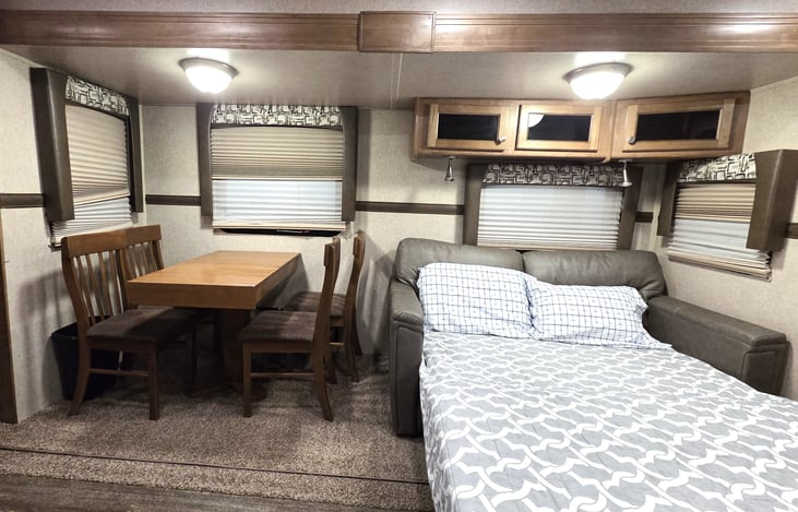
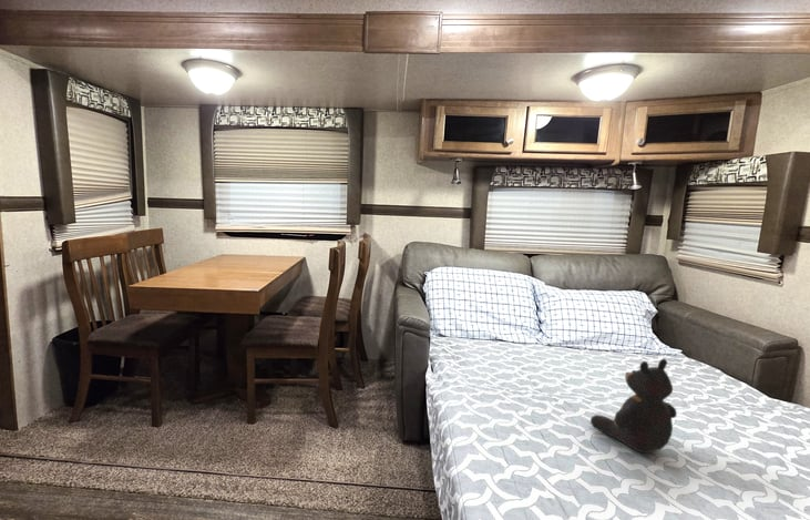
+ teddy bear (634, 397)
